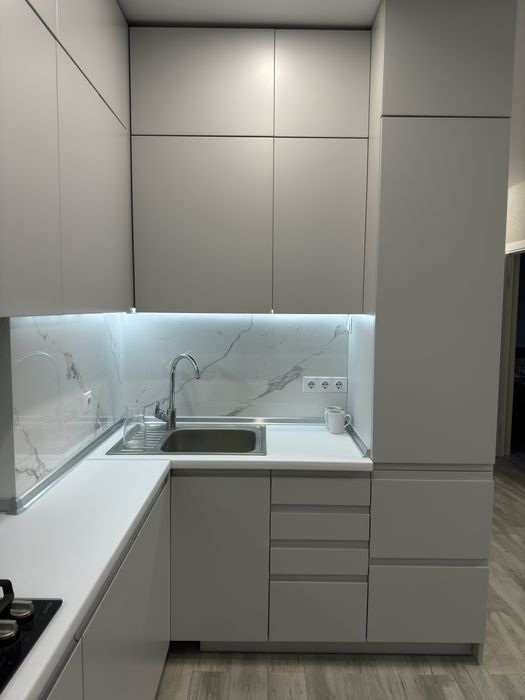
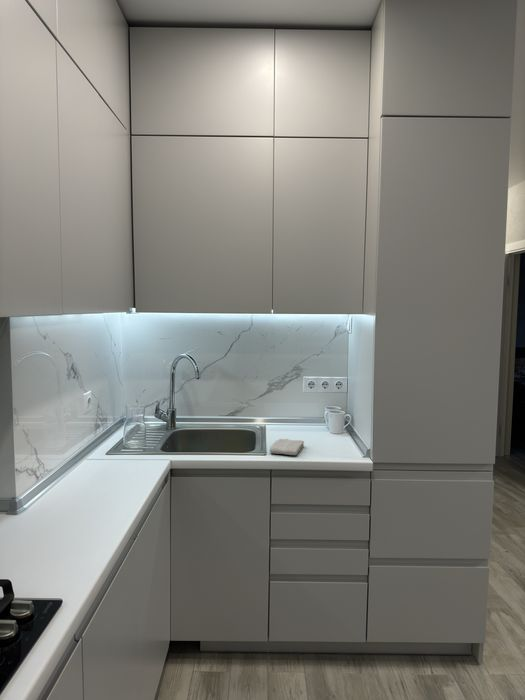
+ washcloth (287, 446)
